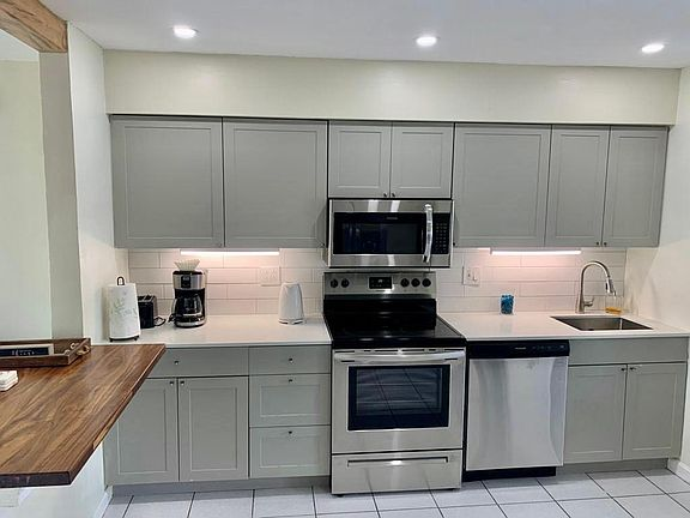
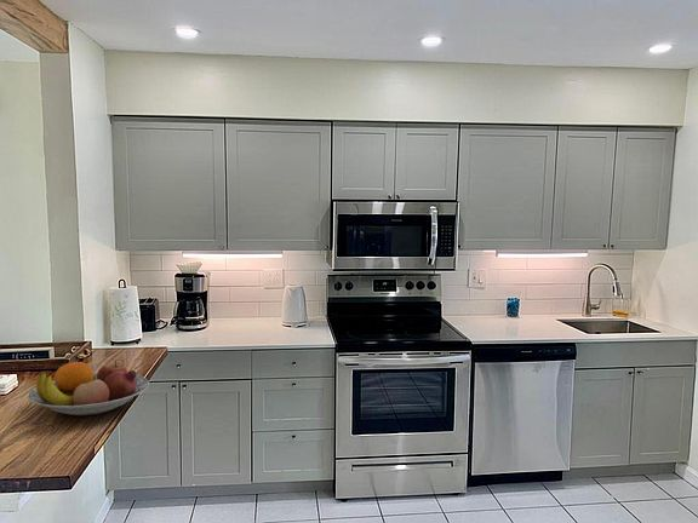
+ fruit bowl (91, 383)
